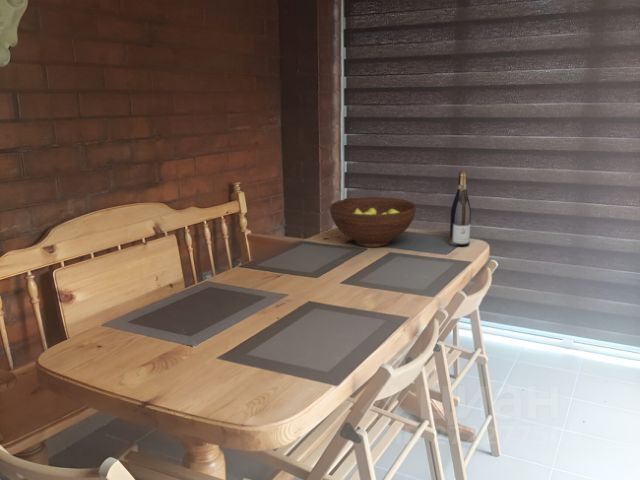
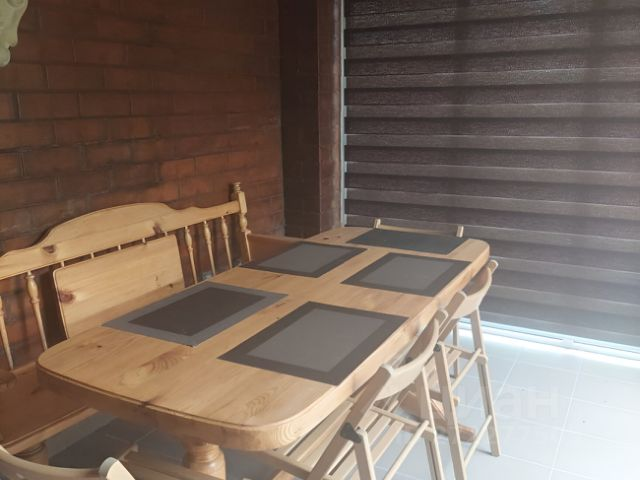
- wine bottle (461, 208)
- fruit bowl (372, 224)
